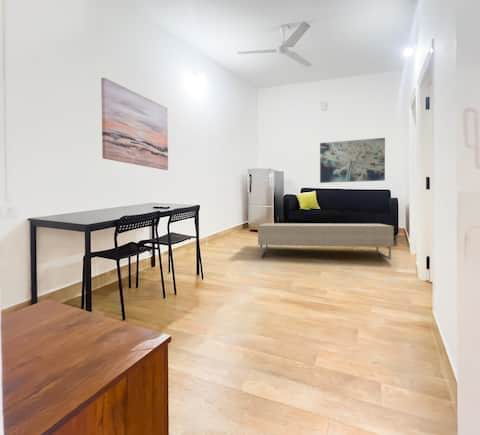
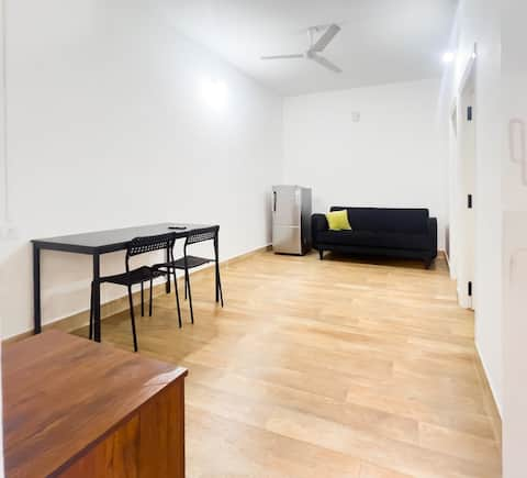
- wall art (351, 161)
- wall art (139, 129)
- coffee table (321, 239)
